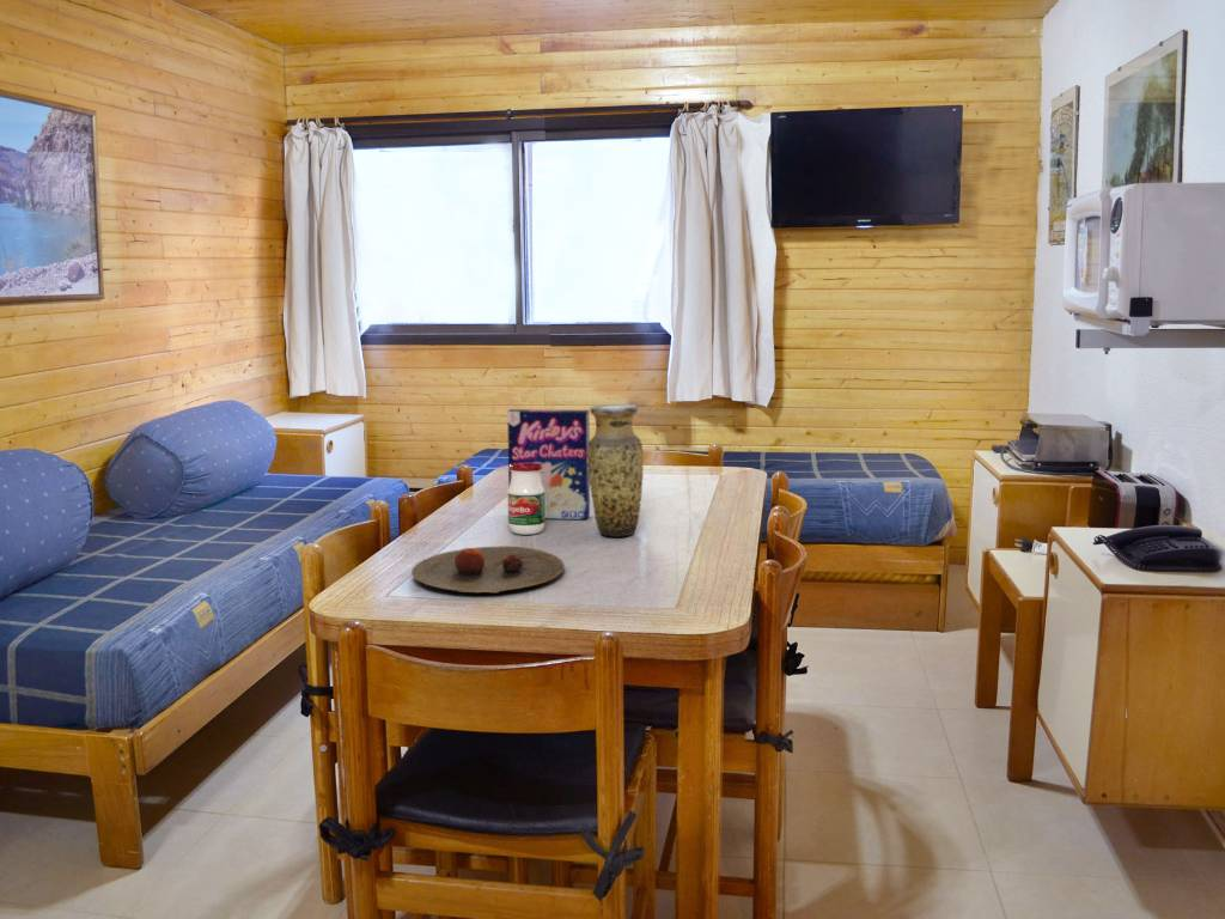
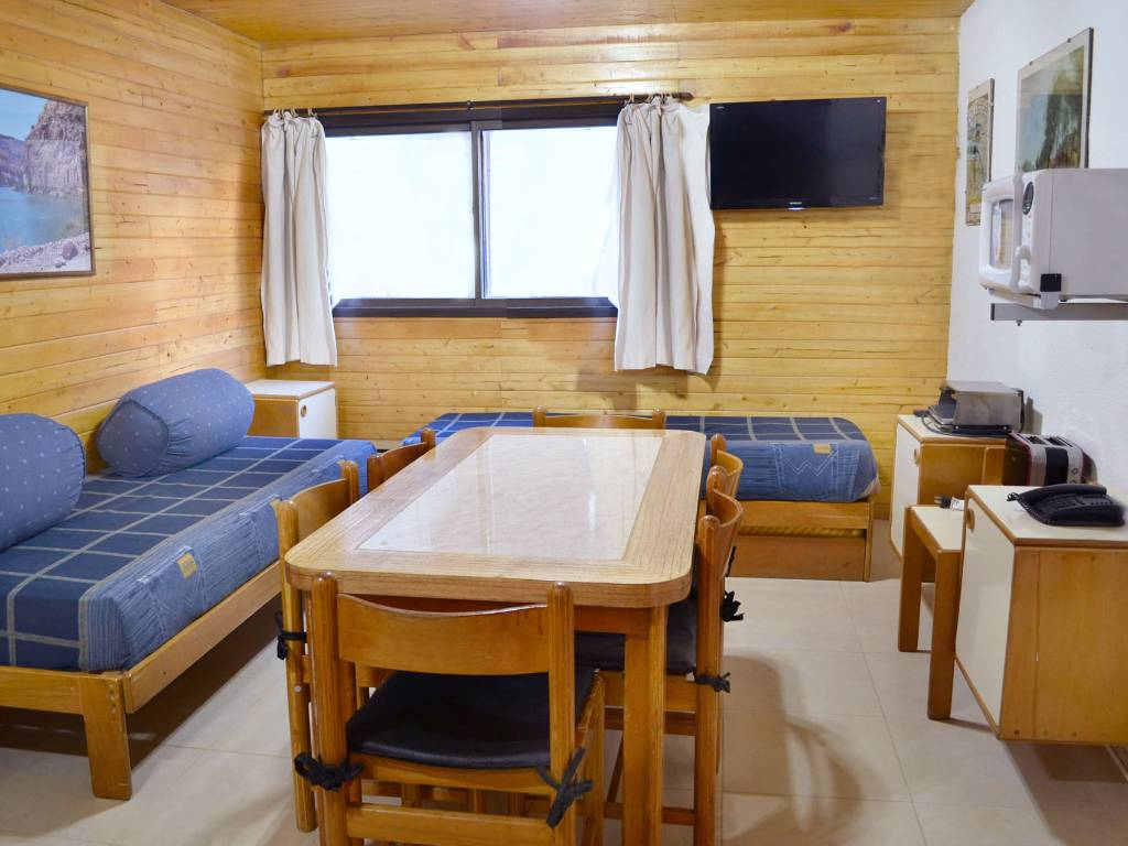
- cereal box (548, 463)
- jar (526, 498)
- plate (488, 561)
- vase (615, 470)
